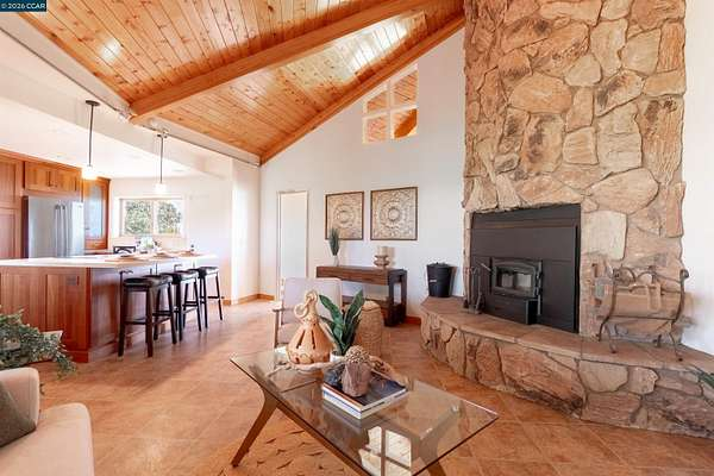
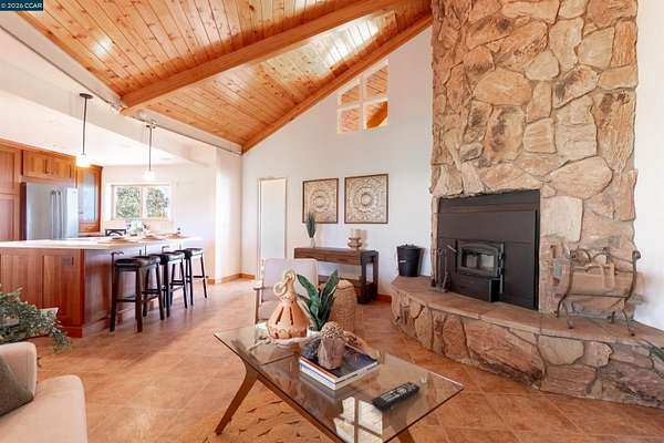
+ remote control (396, 394)
